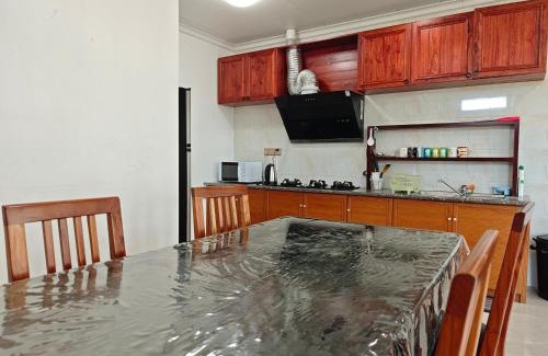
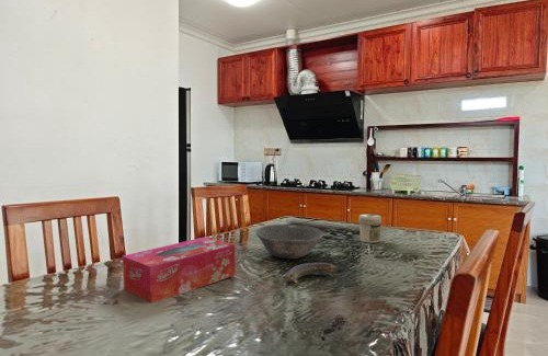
+ banana (307, 272)
+ tissue box (181, 265)
+ jar (369, 228)
+ bowl (289, 242)
